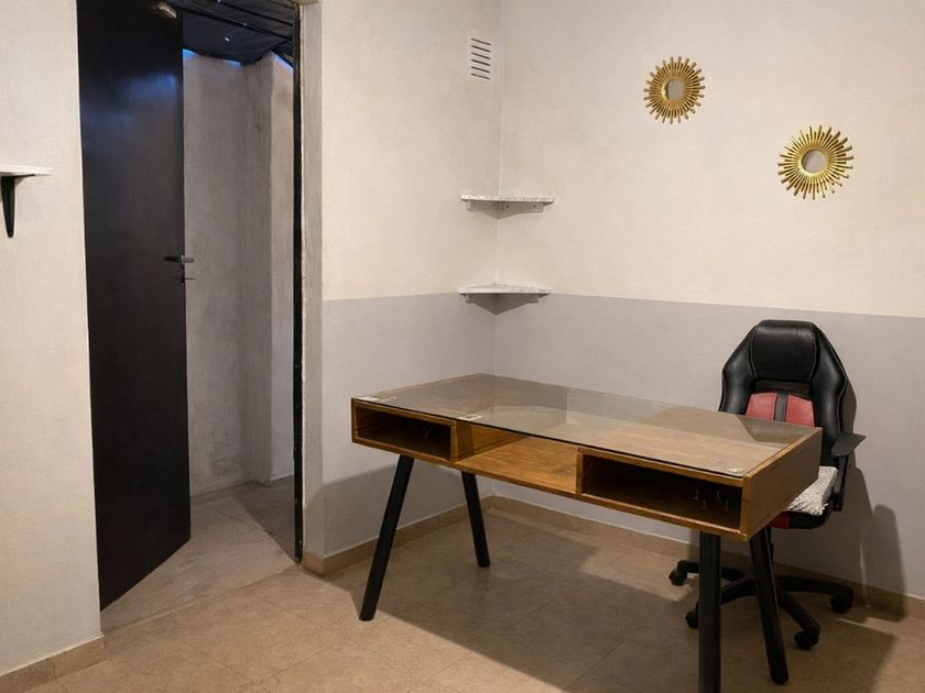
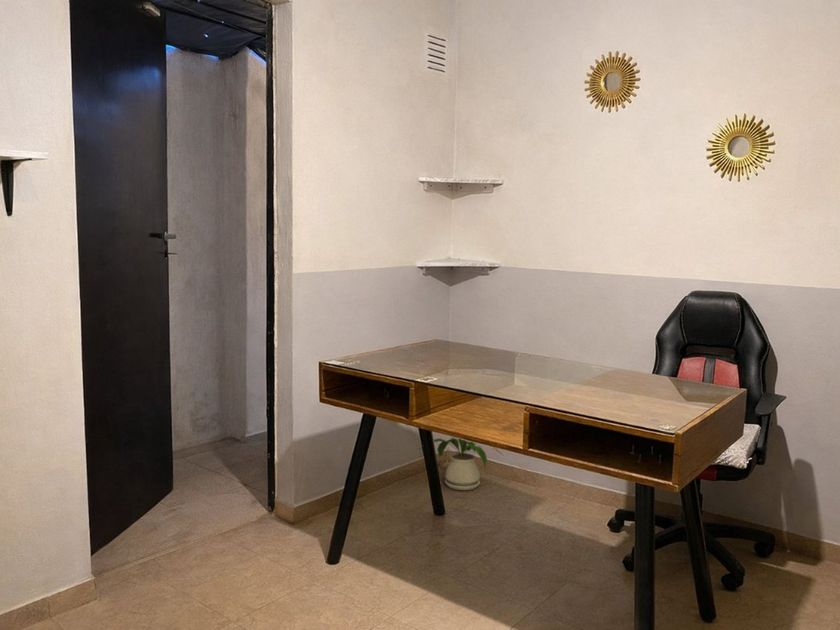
+ house plant (458, 444)
